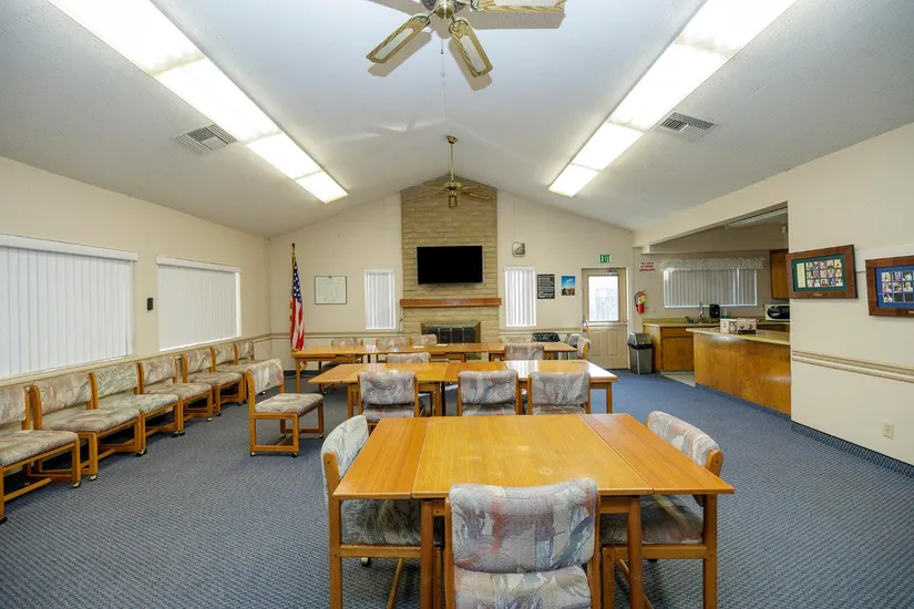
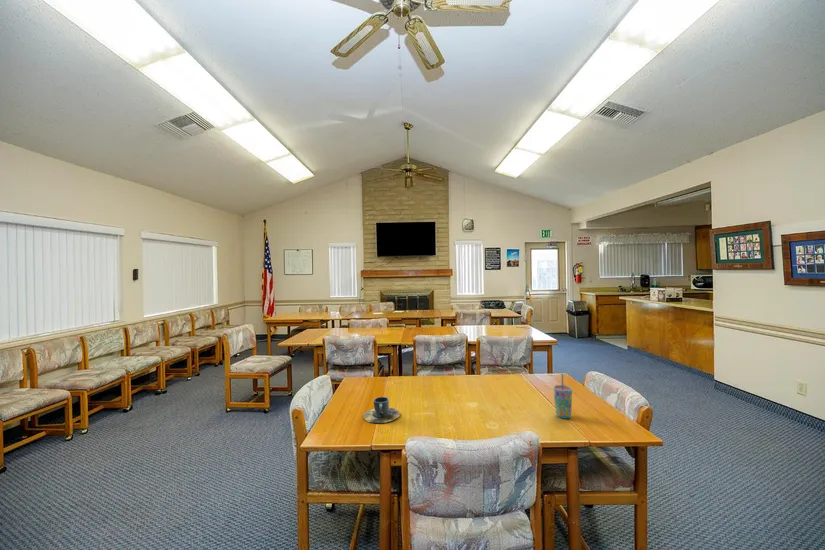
+ cup (381, 407)
+ cup (562, 395)
